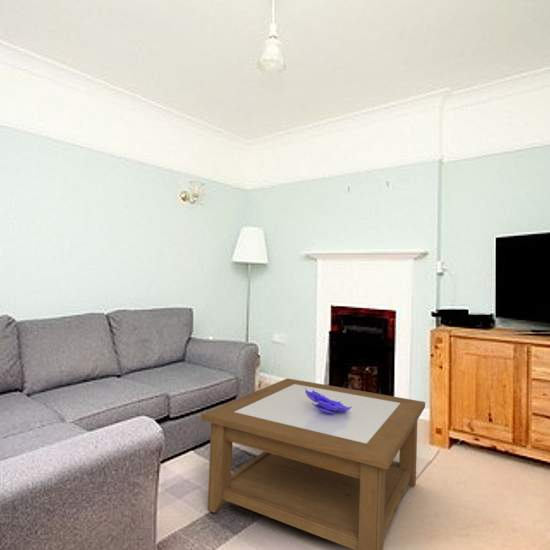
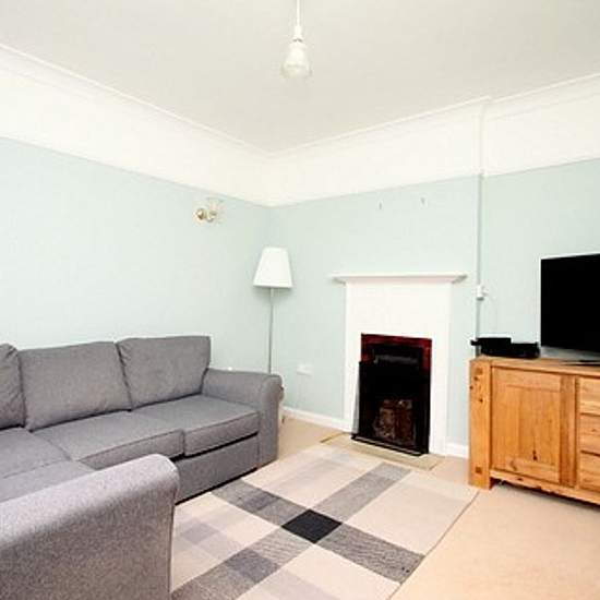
- decorative bowl (329, 400)
- coffee table (321, 451)
